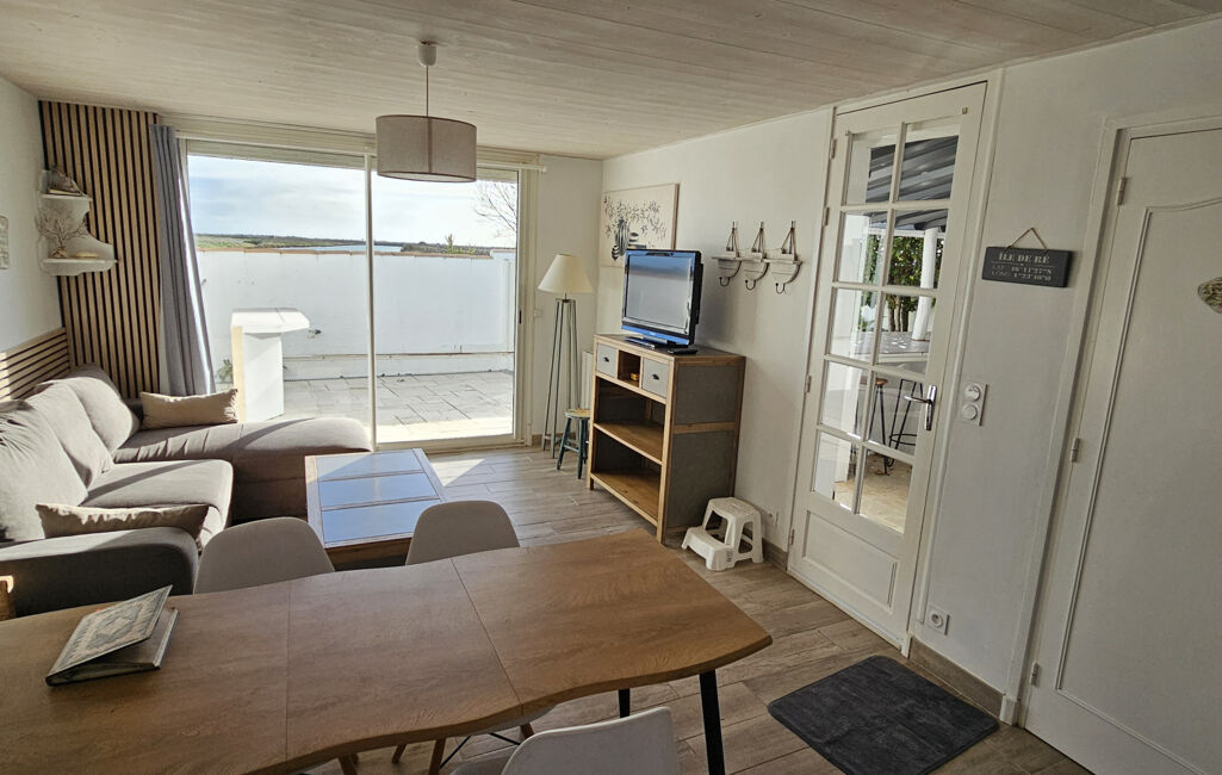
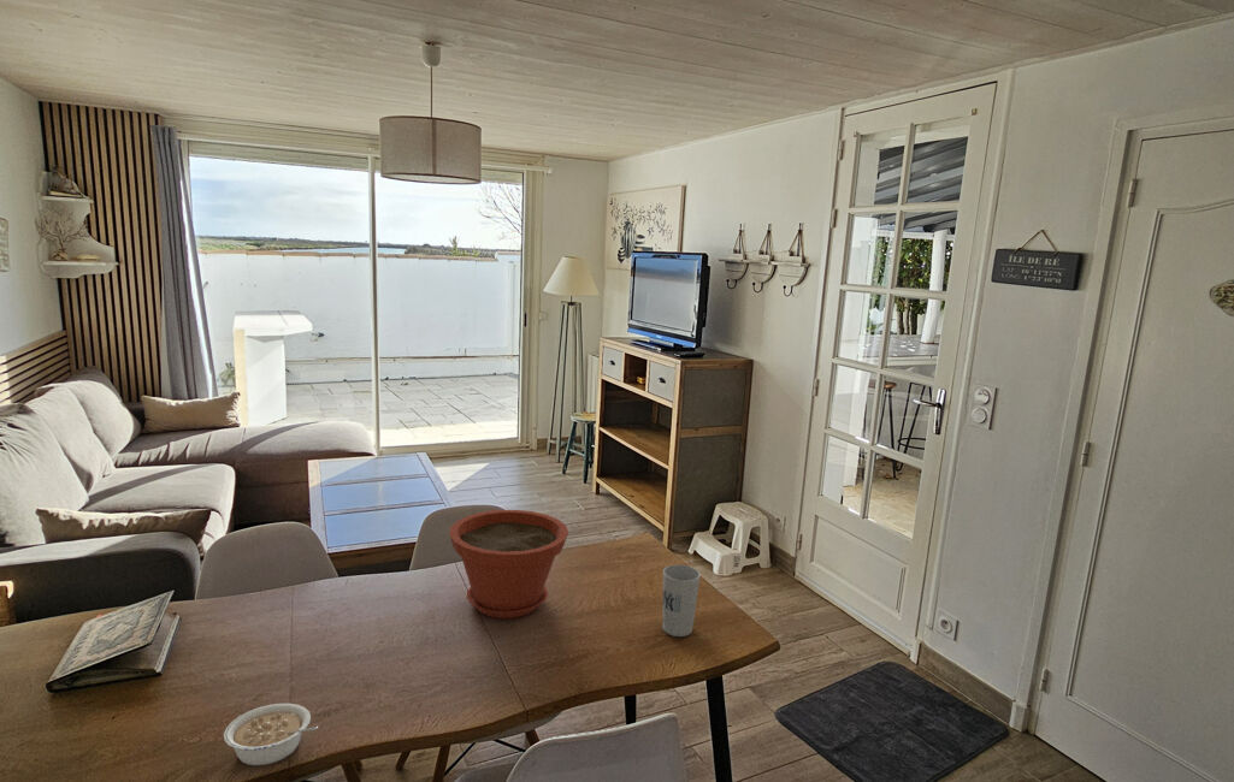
+ cup (679, 600)
+ plant pot (508, 567)
+ legume (272, 734)
